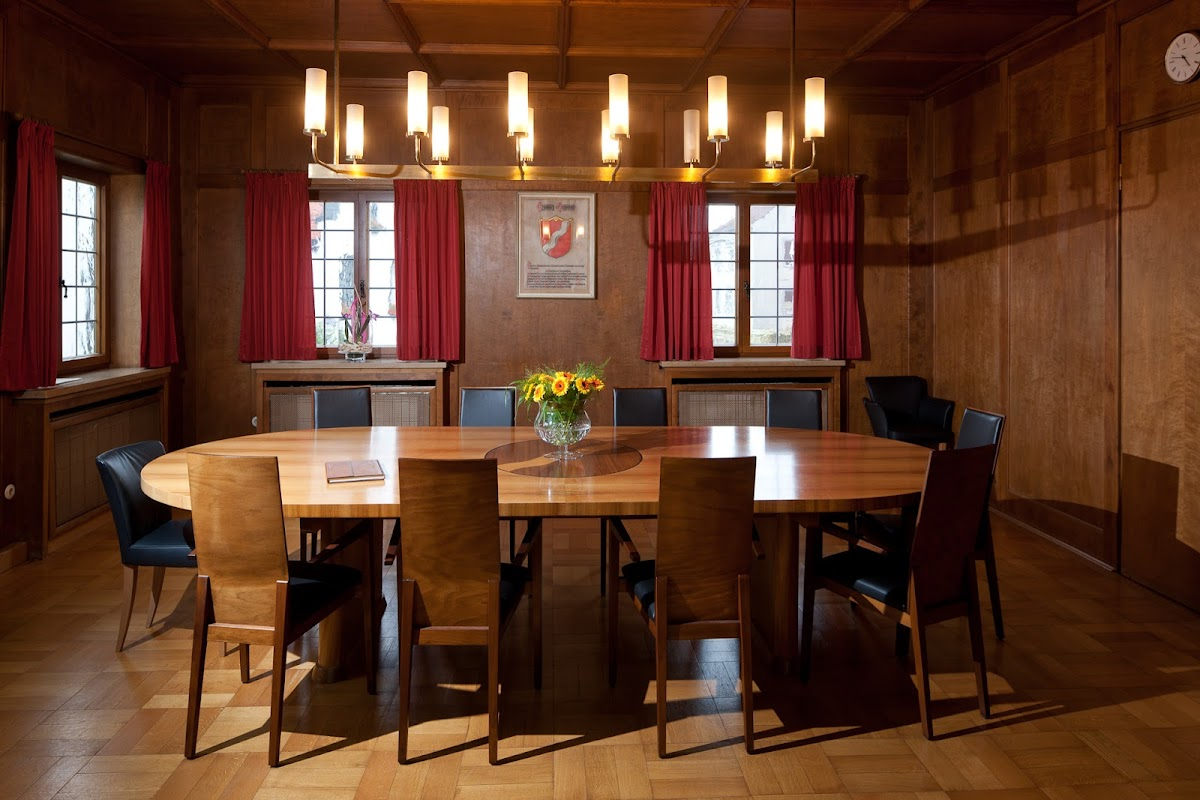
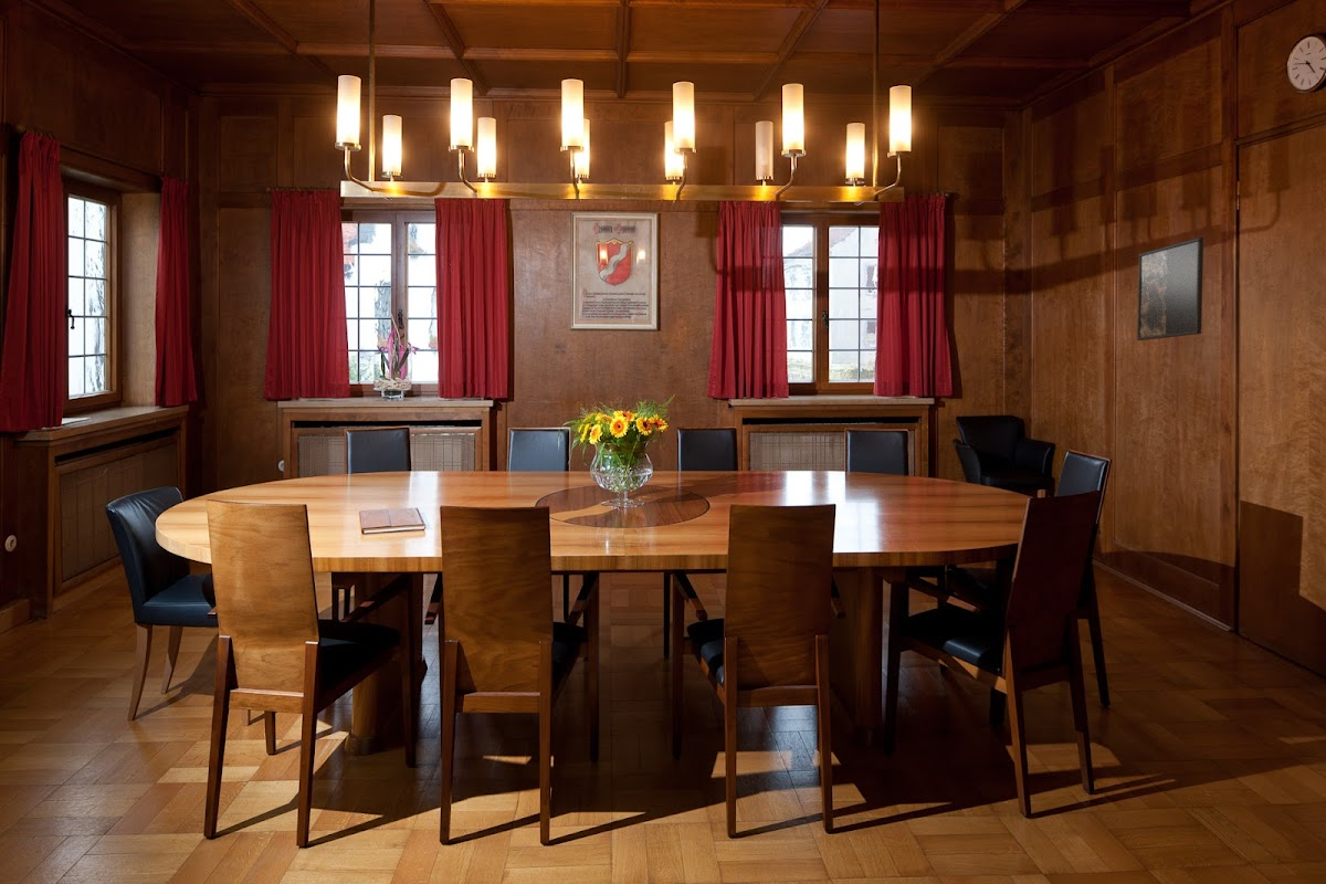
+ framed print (1168, 292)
